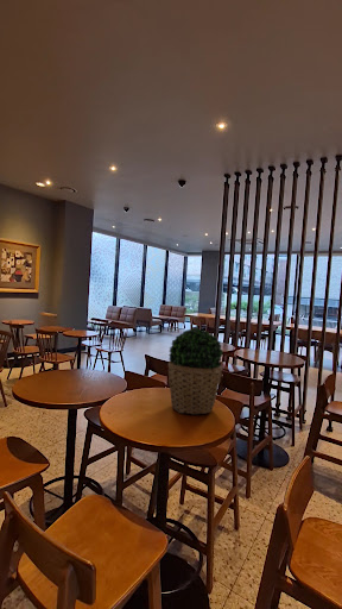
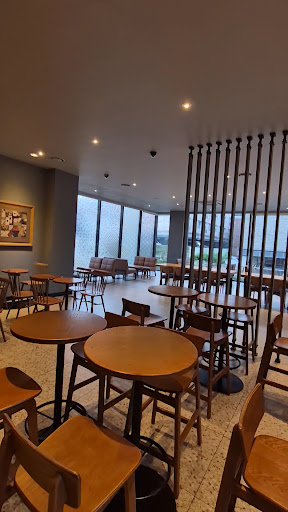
- potted plant (194, 368)
